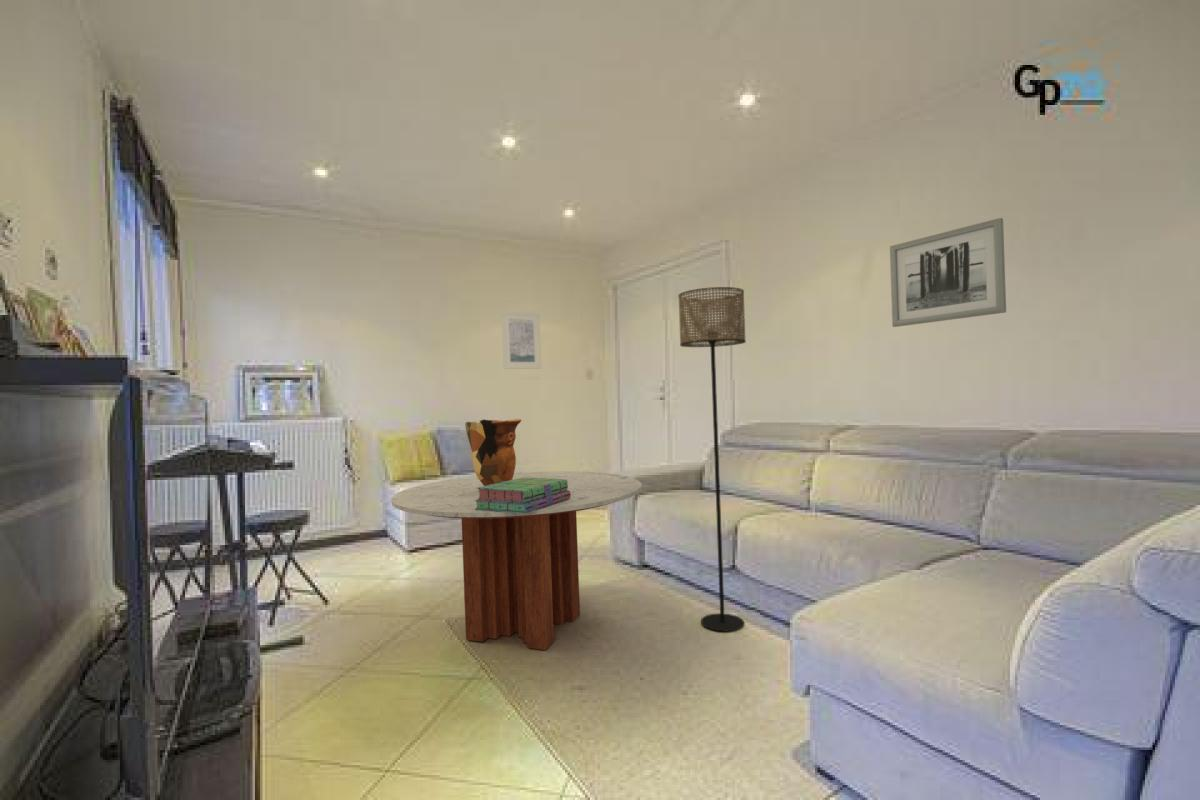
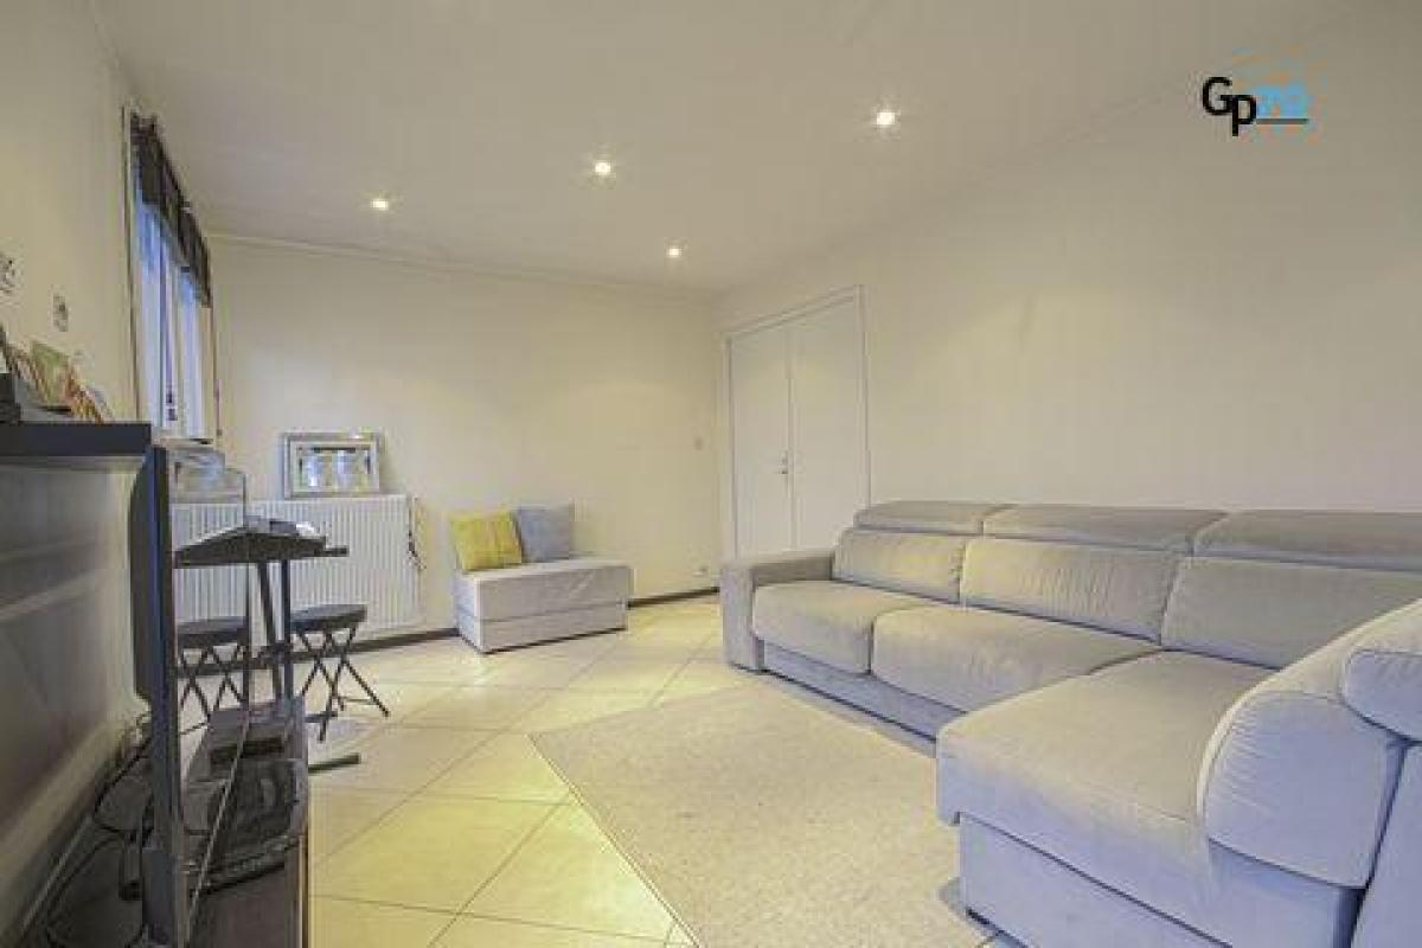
- stack of books (524, 493)
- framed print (521, 340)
- coffee table (522, 557)
- decorative vase (495, 453)
- wall art (943, 276)
- floor lamp (716, 458)
